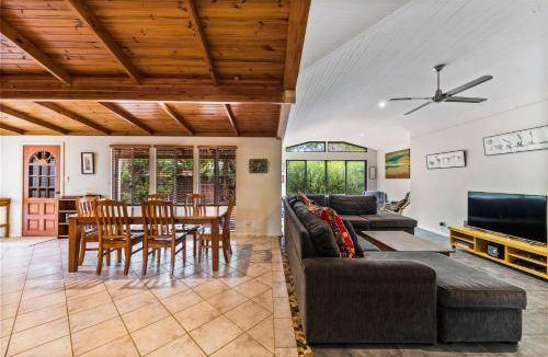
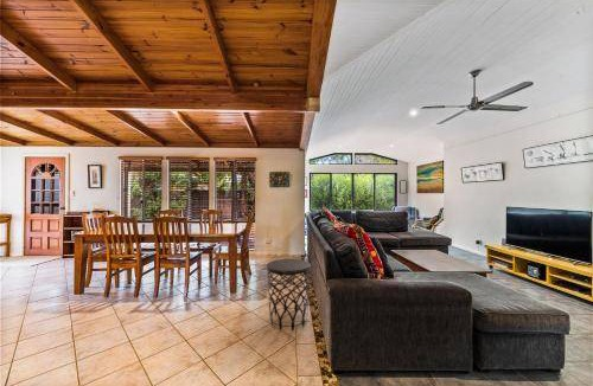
+ side table (288, 292)
